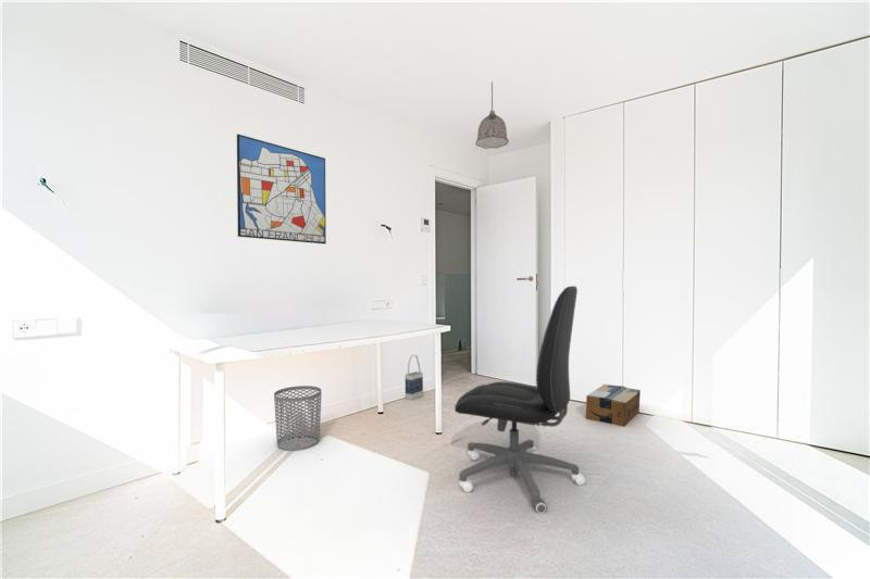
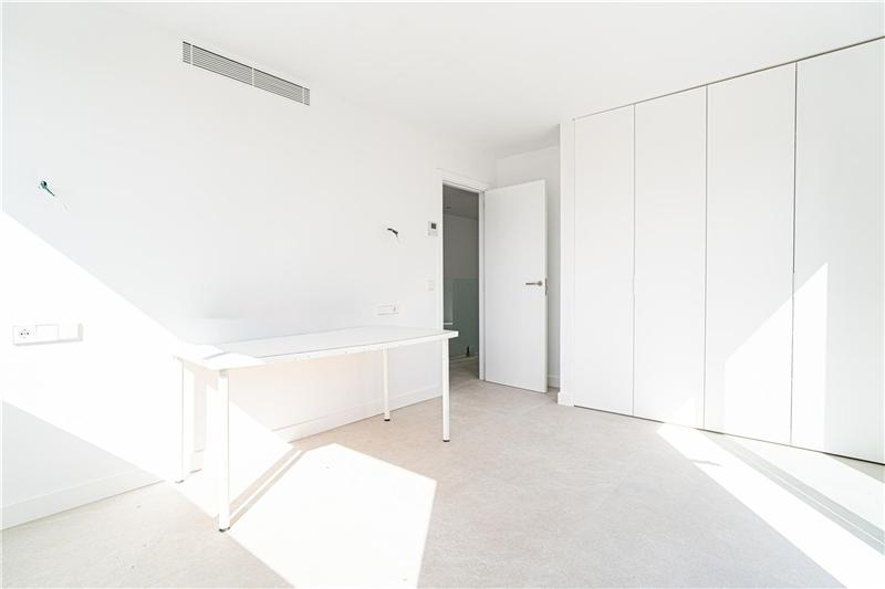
- bag (413, 376)
- wall art (285, 193)
- office chair (519, 383)
- pendant lamp (492, 112)
- waste bin (298, 417)
- cardboard box (613, 403)
